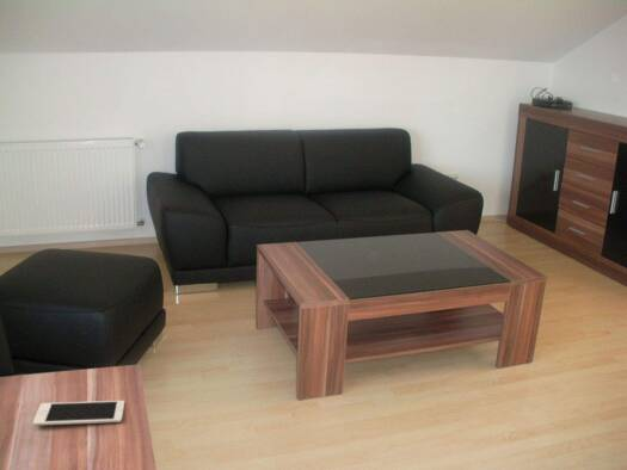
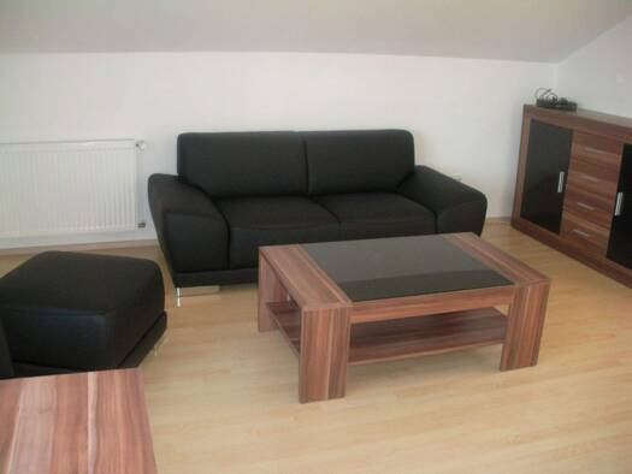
- cell phone (80, 412)
